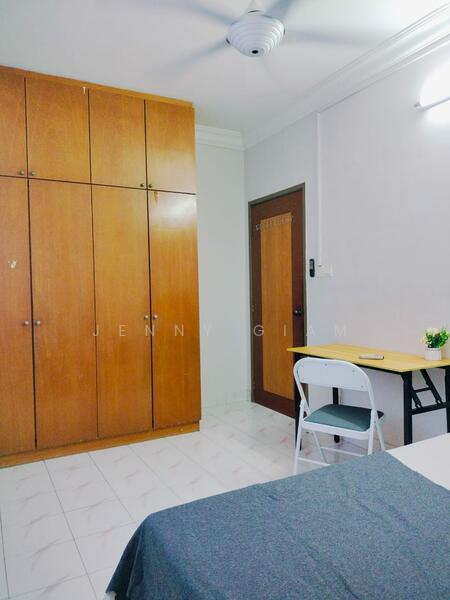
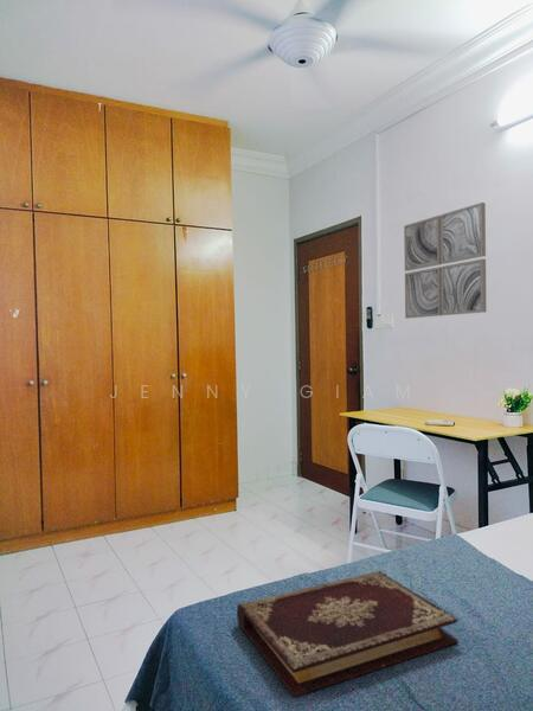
+ wall art (442, 267)
+ book (342, 621)
